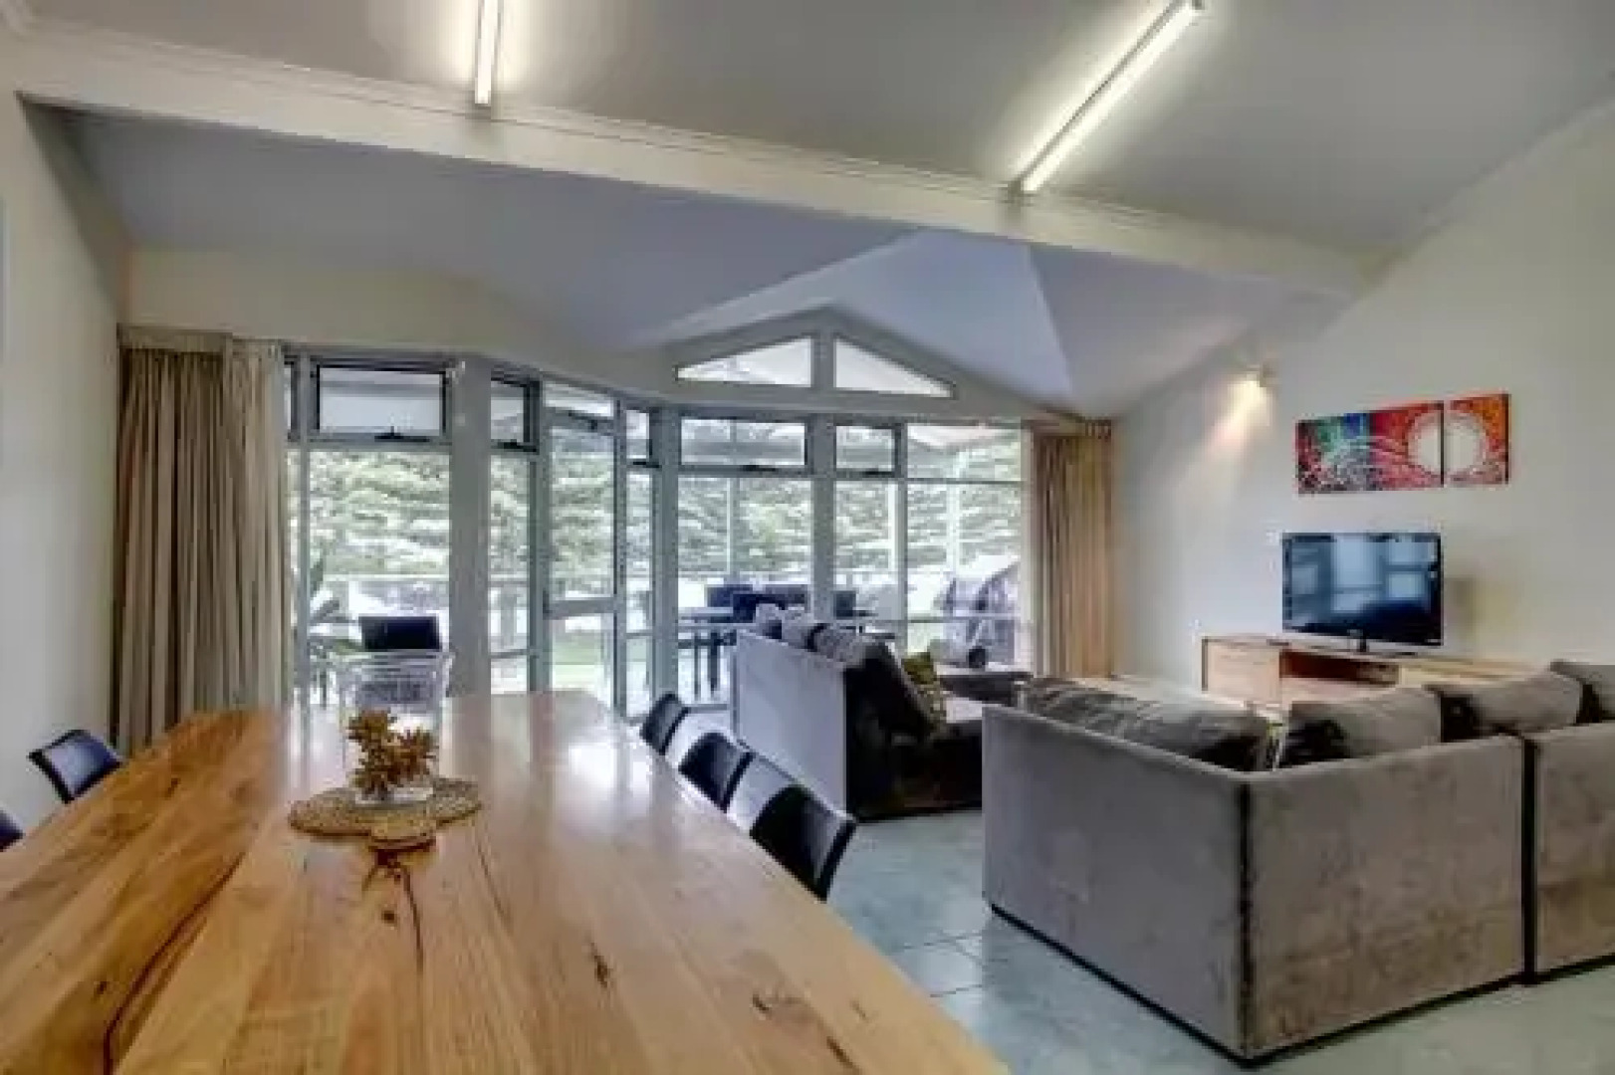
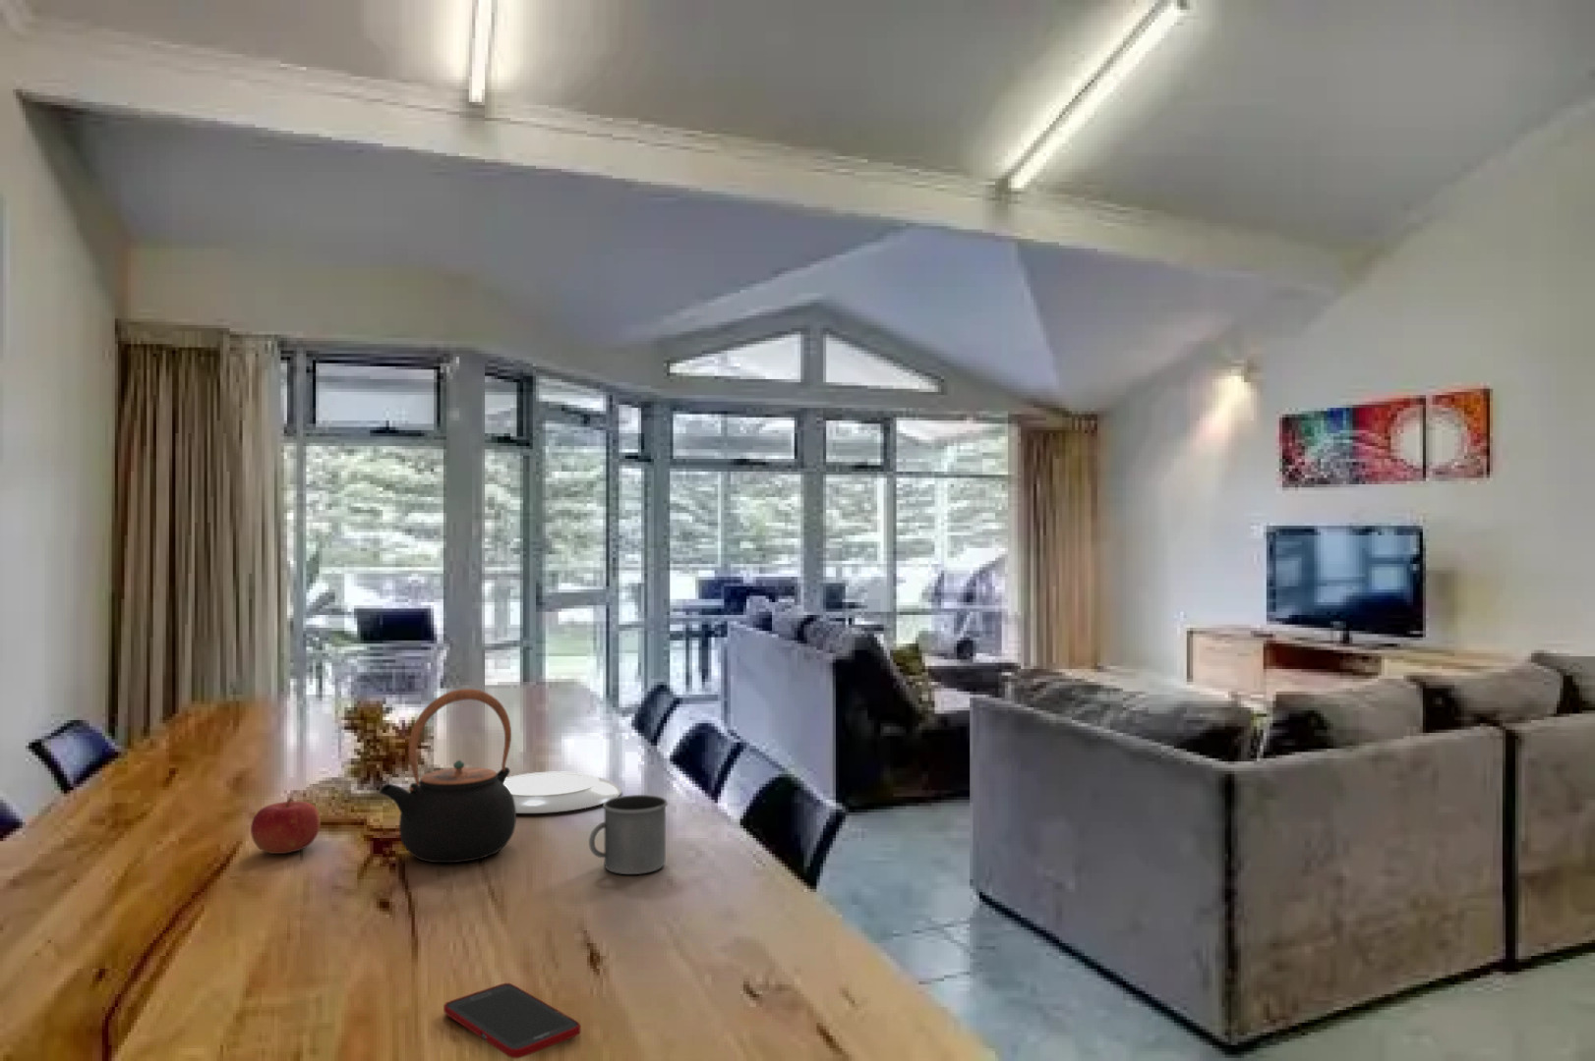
+ plate (546, 787)
+ teapot (448, 771)
+ cell phone (511, 1018)
+ fruit (286, 823)
+ mug (627, 835)
